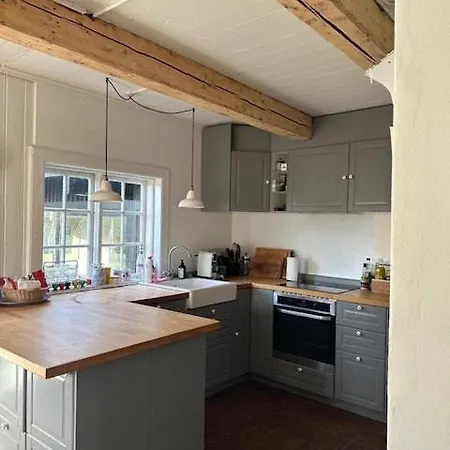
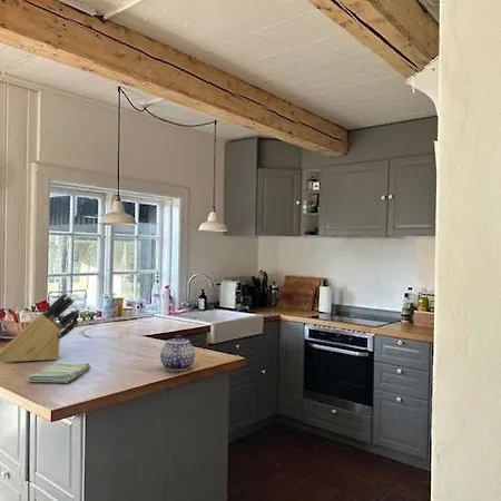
+ teapot (177, 351)
+ knife block (40, 325)
+ dish towel (60, 371)
